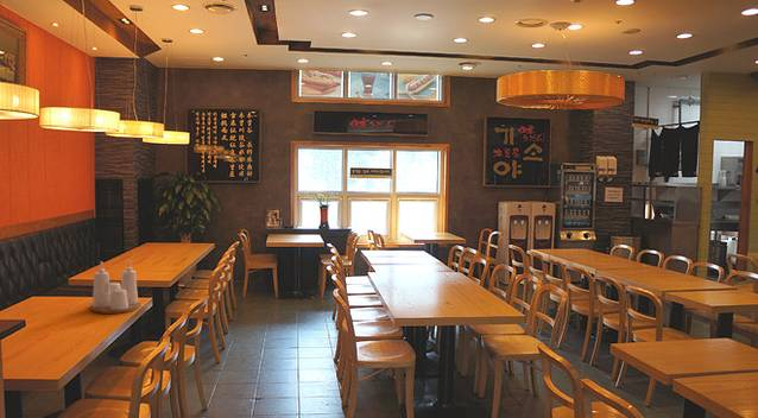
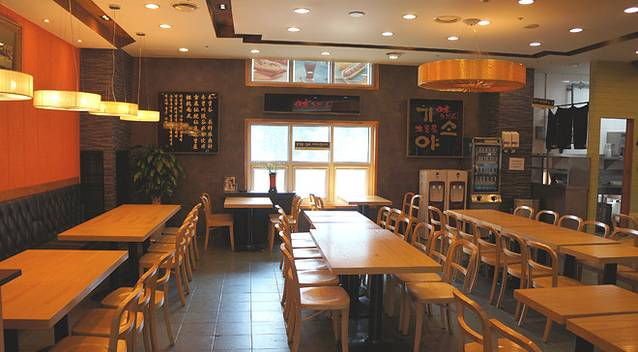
- condiment set (115, 284)
